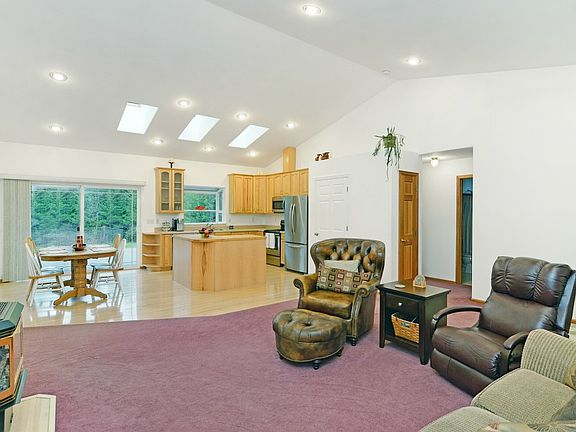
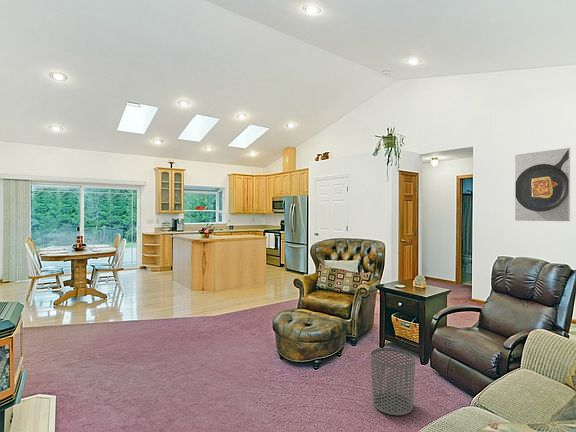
+ waste bin (392, 381)
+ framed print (541, 186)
